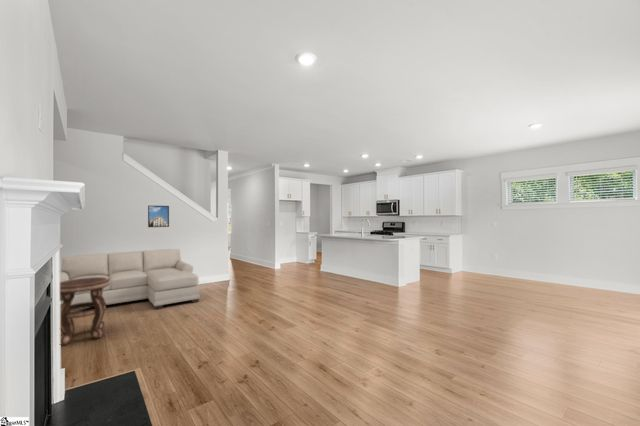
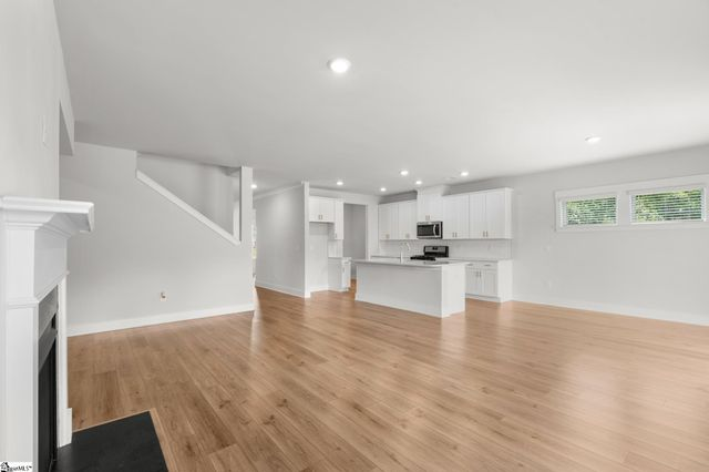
- sofa (130, 278)
- side table (82, 307)
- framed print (158, 216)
